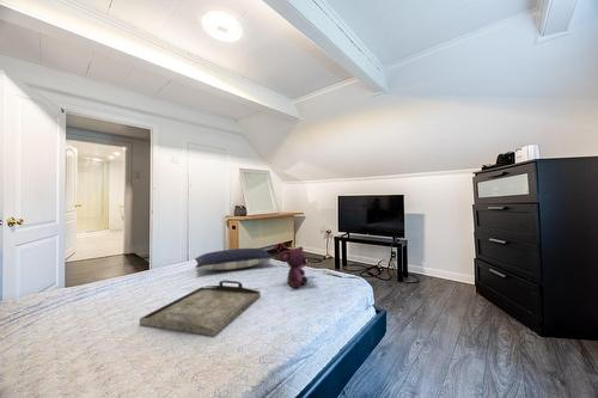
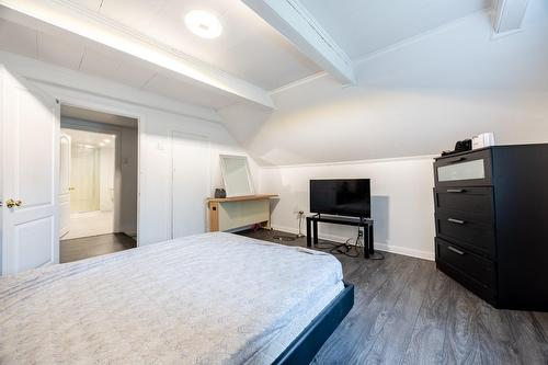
- teddy bear (297, 267)
- pillow (234, 258)
- serving tray (207, 300)
